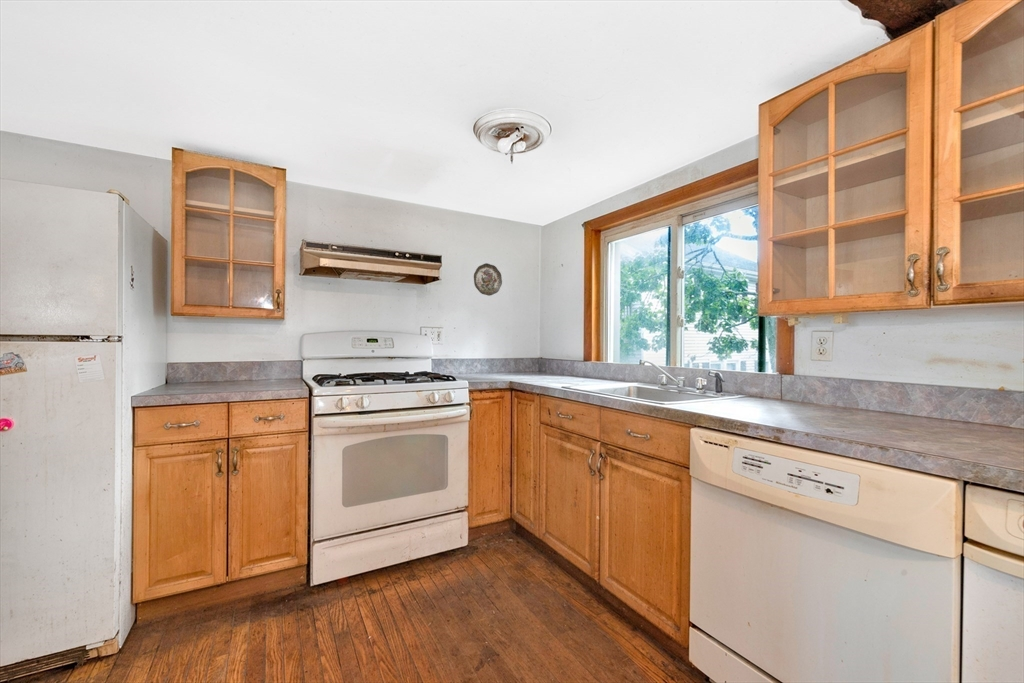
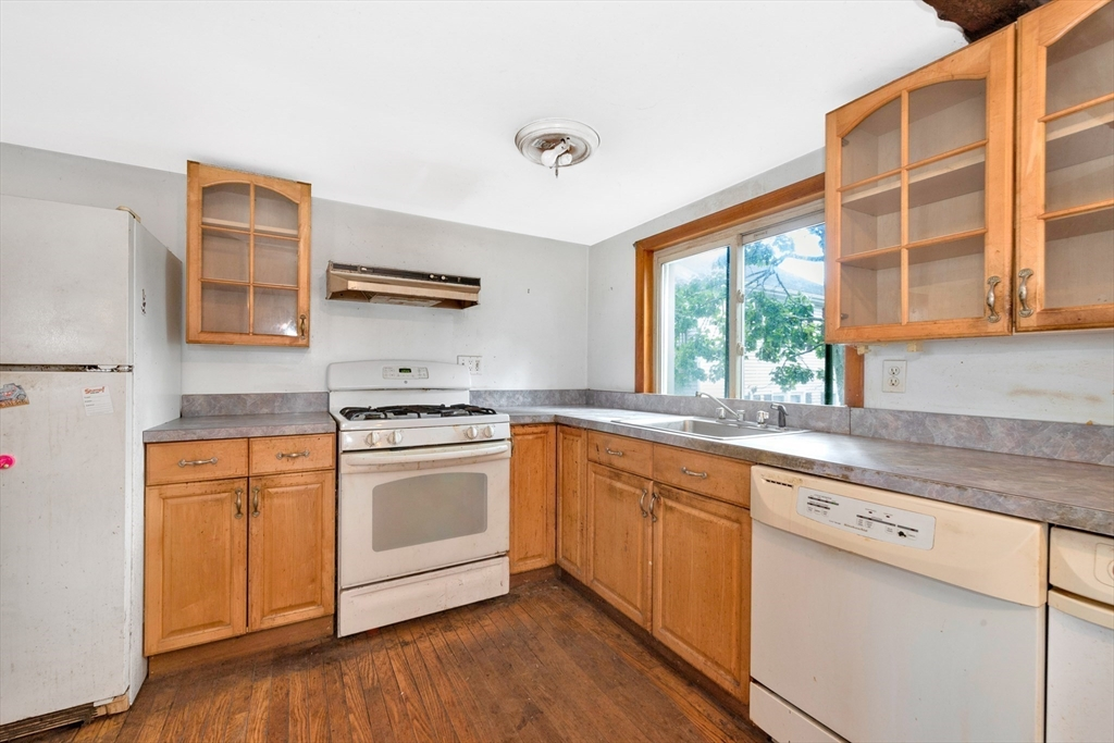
- decorative plate (487, 279)
